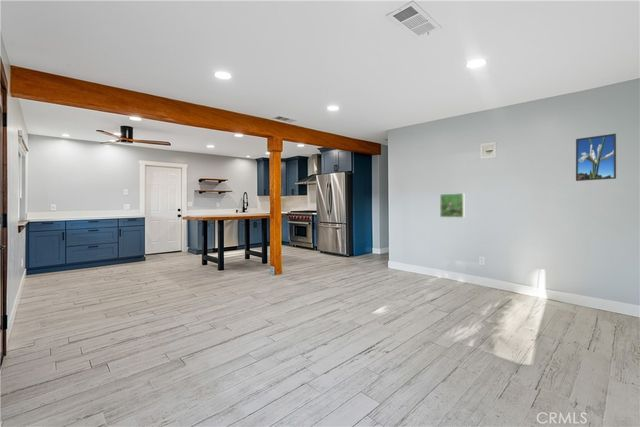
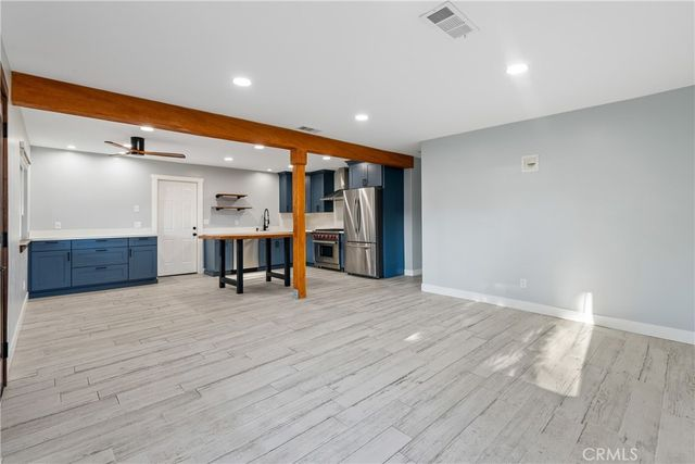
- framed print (595, 158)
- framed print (451, 205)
